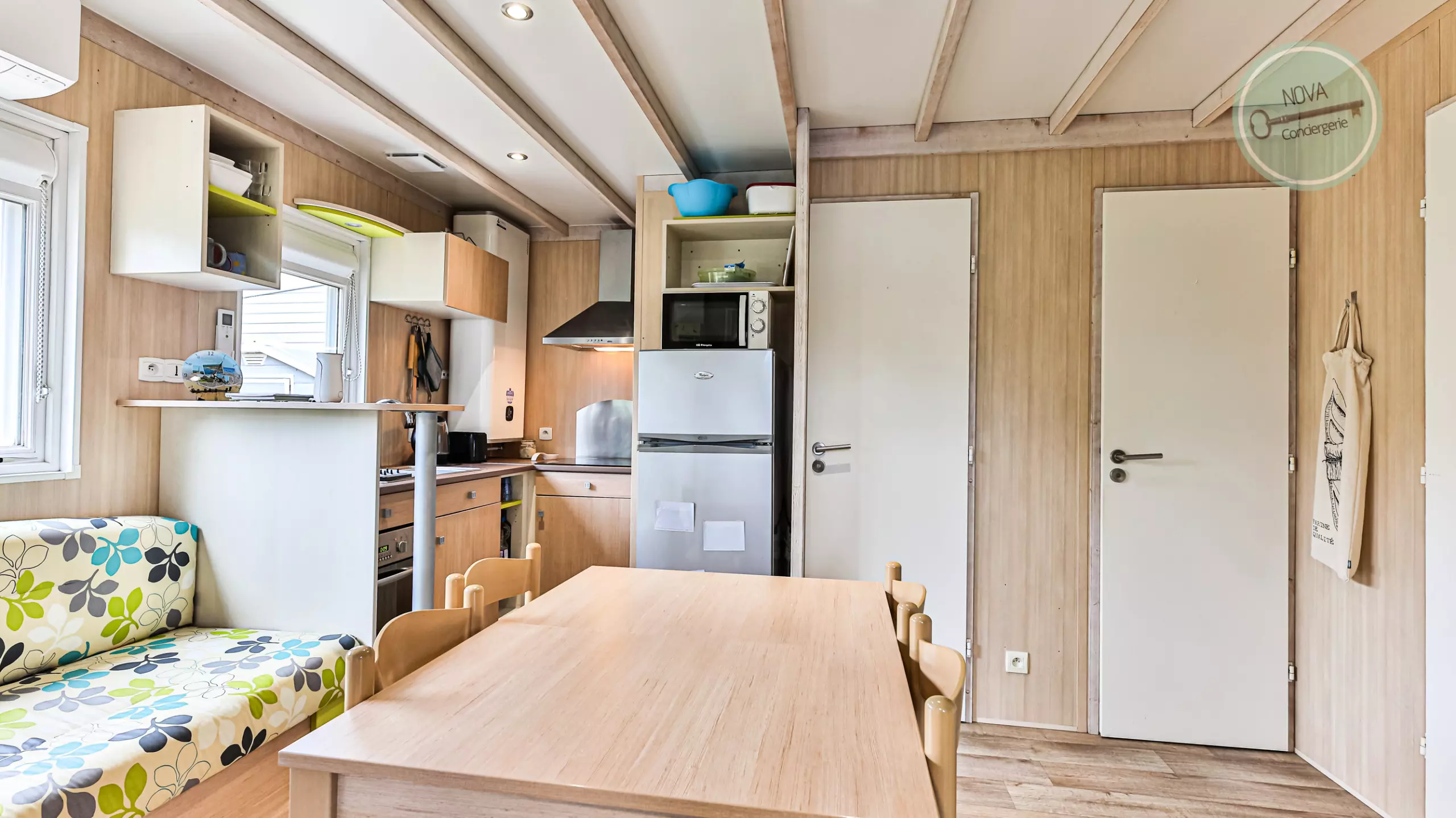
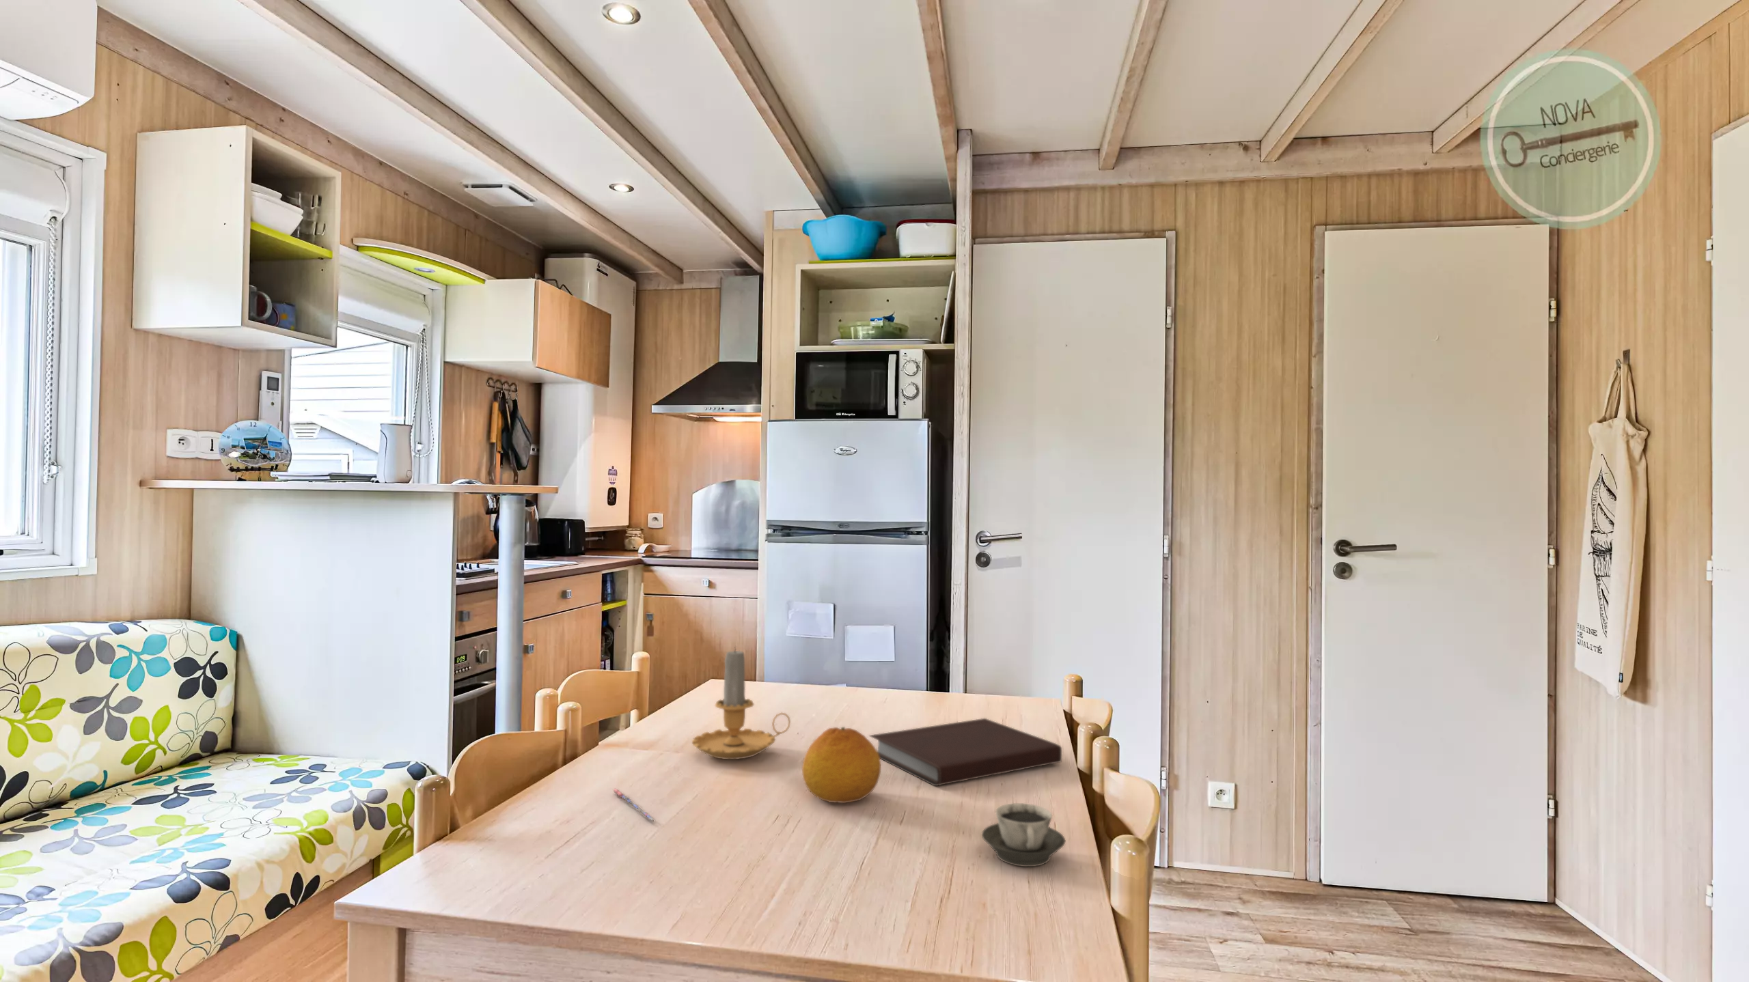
+ notebook (963, 749)
+ cup (1022, 834)
+ pen (633, 804)
+ candle (744, 699)
+ fruit (842, 761)
